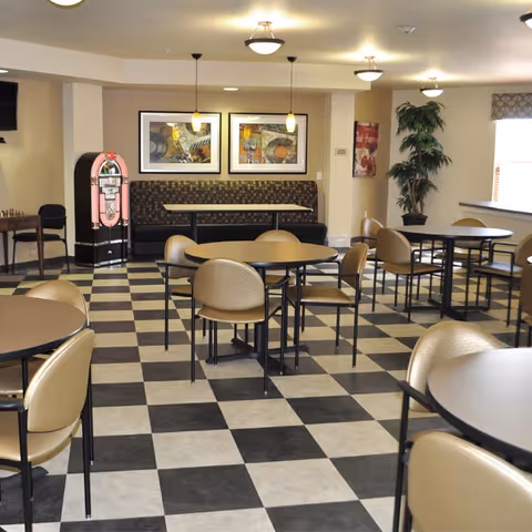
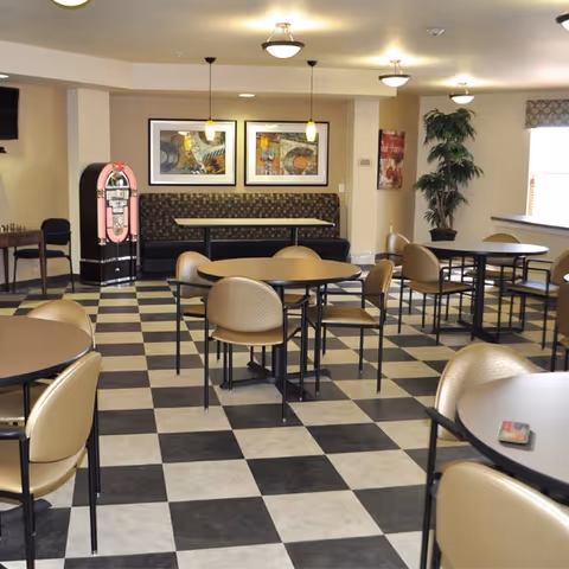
+ smartphone (513, 431)
